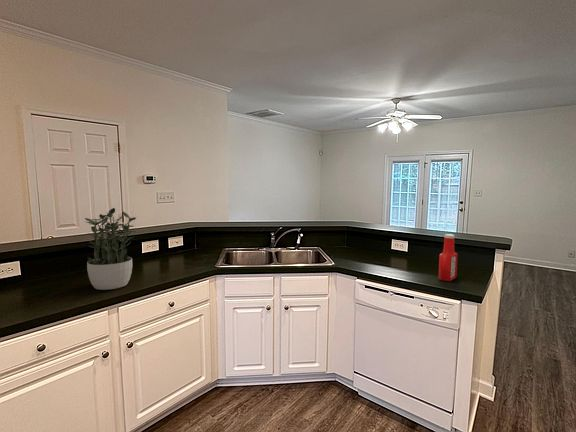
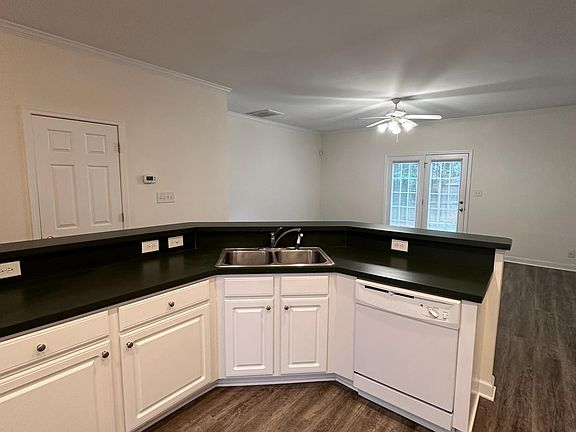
- potted plant (113, 247)
- soap bottle (448, 256)
